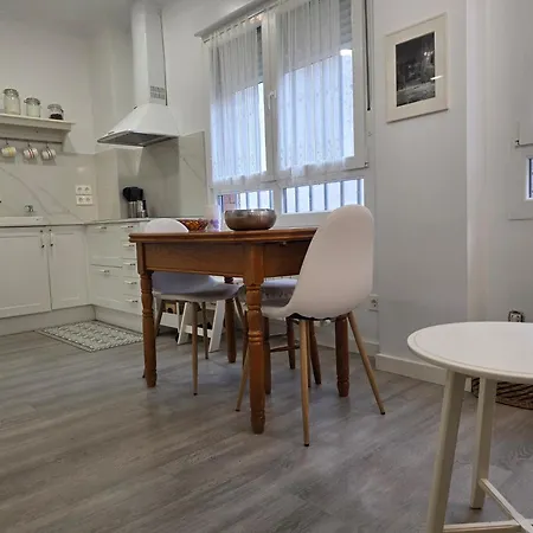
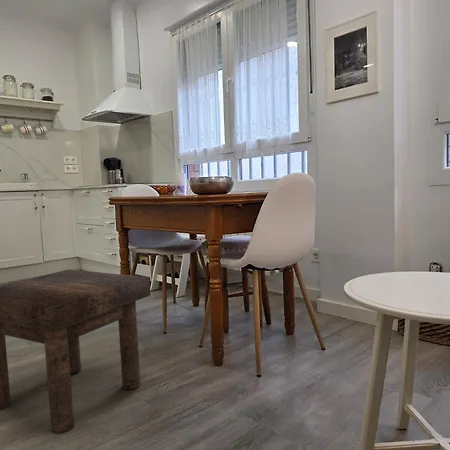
+ stool (65, 340)
